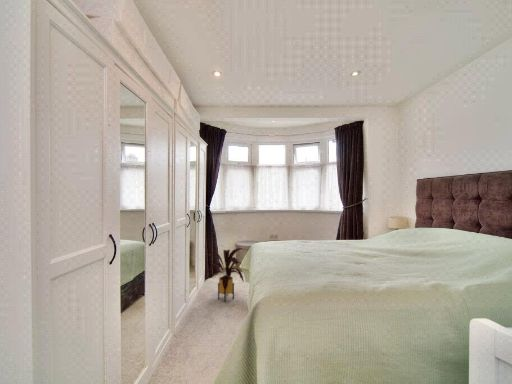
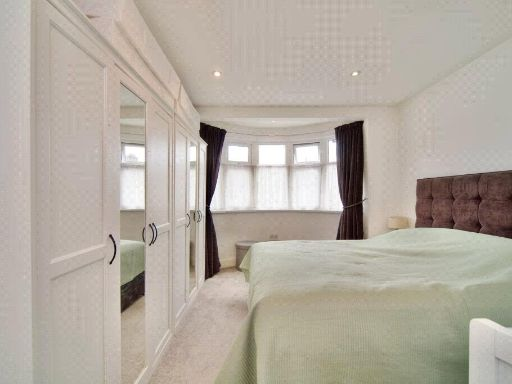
- house plant (225, 274)
